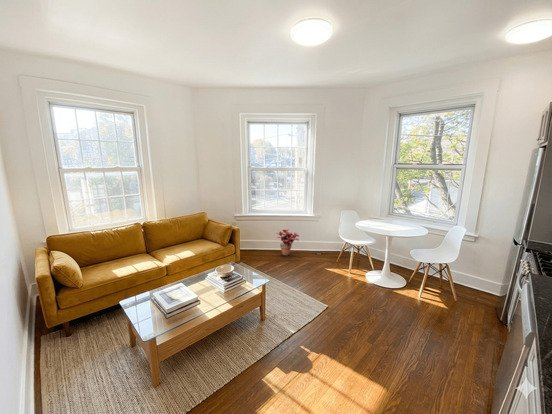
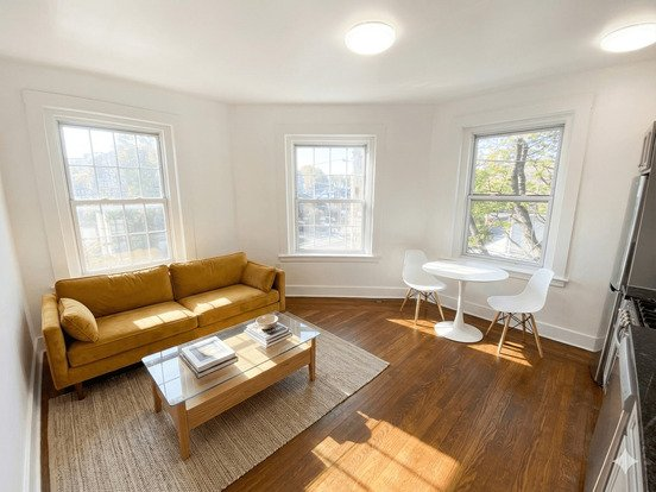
- potted plant (287, 242)
